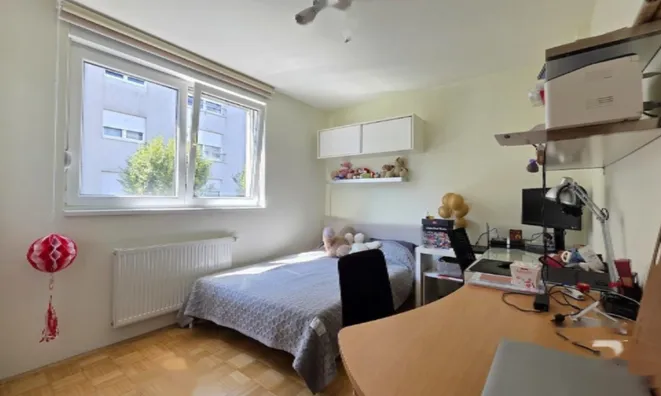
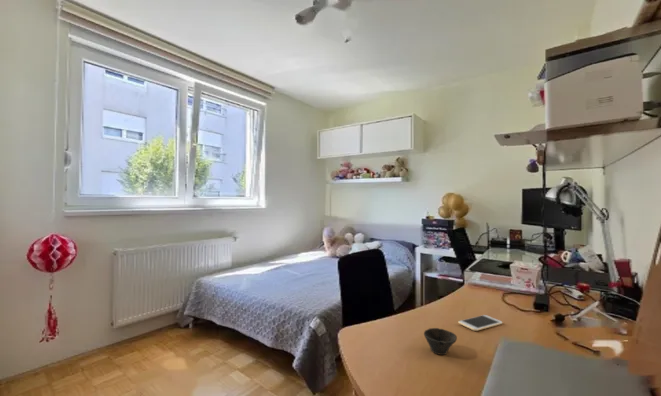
+ cup (441, 342)
+ smartphone (480, 322)
